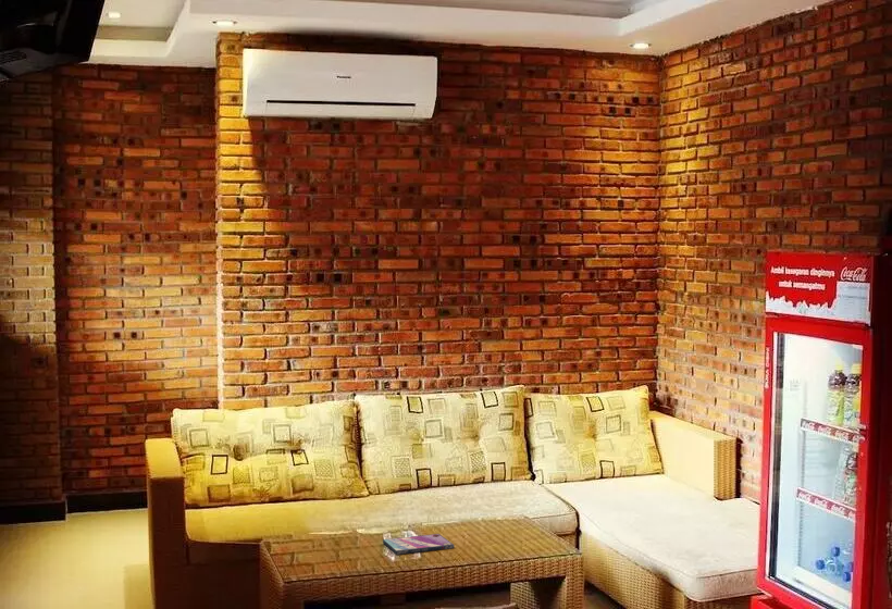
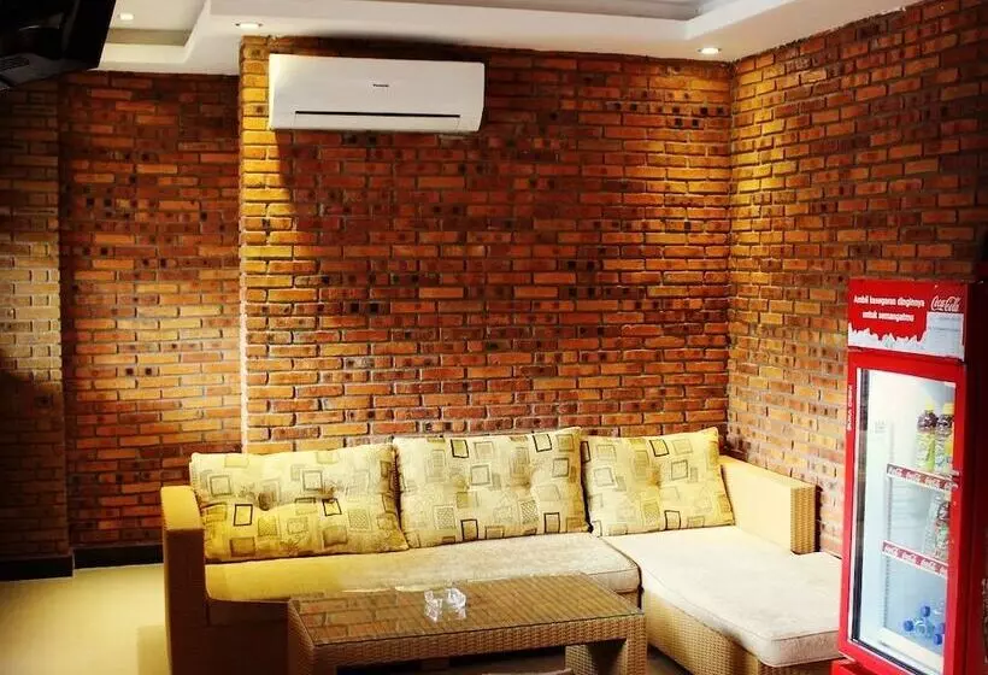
- video game case (418, 544)
